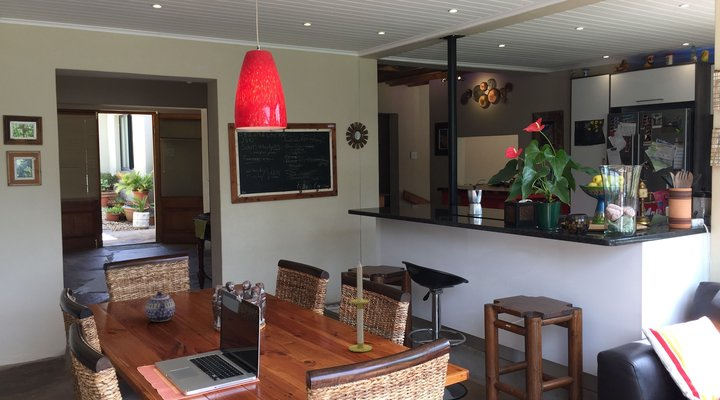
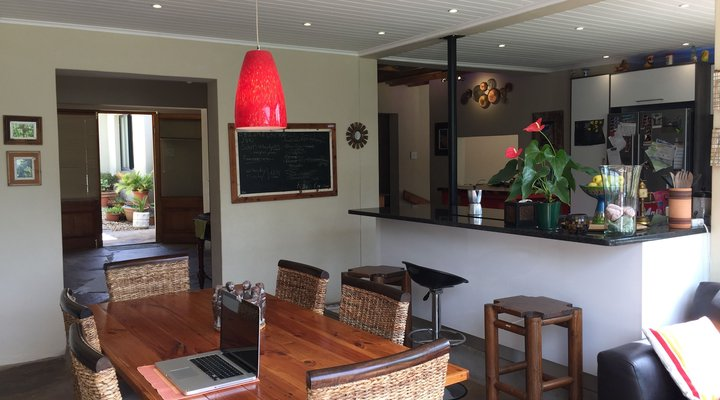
- teapot (160, 305)
- candle (359, 304)
